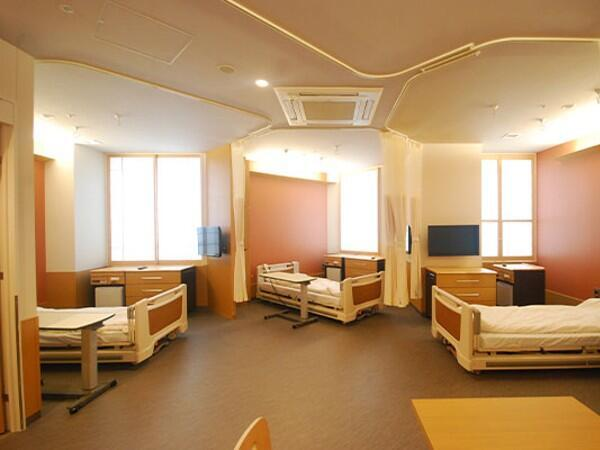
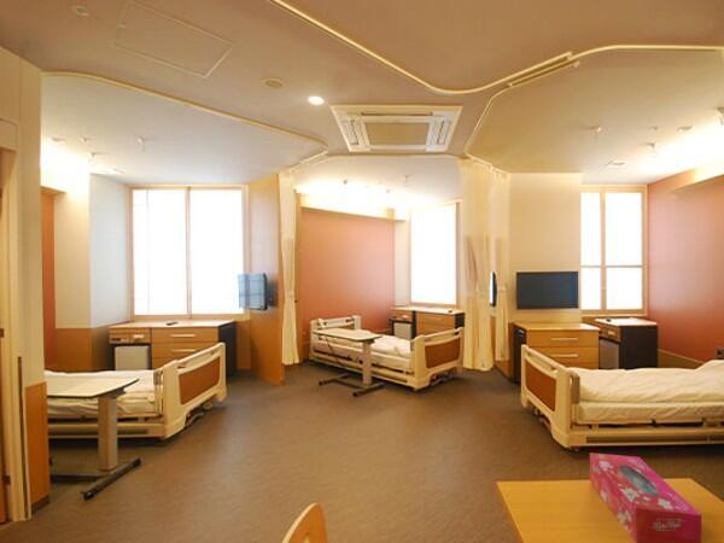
+ tissue box (637, 495)
